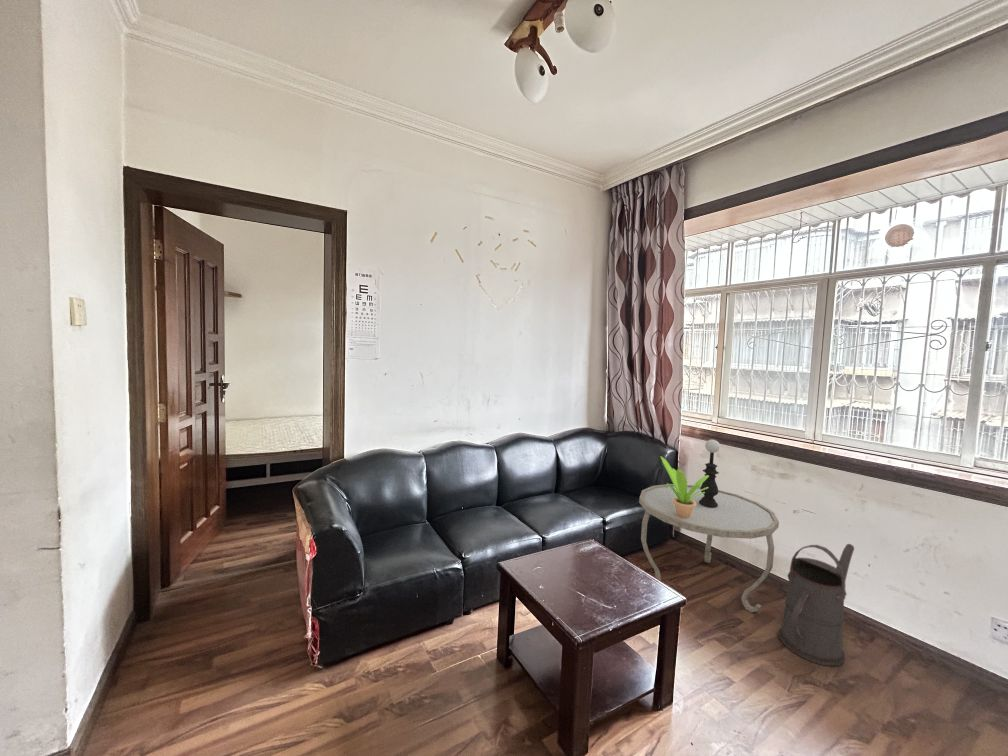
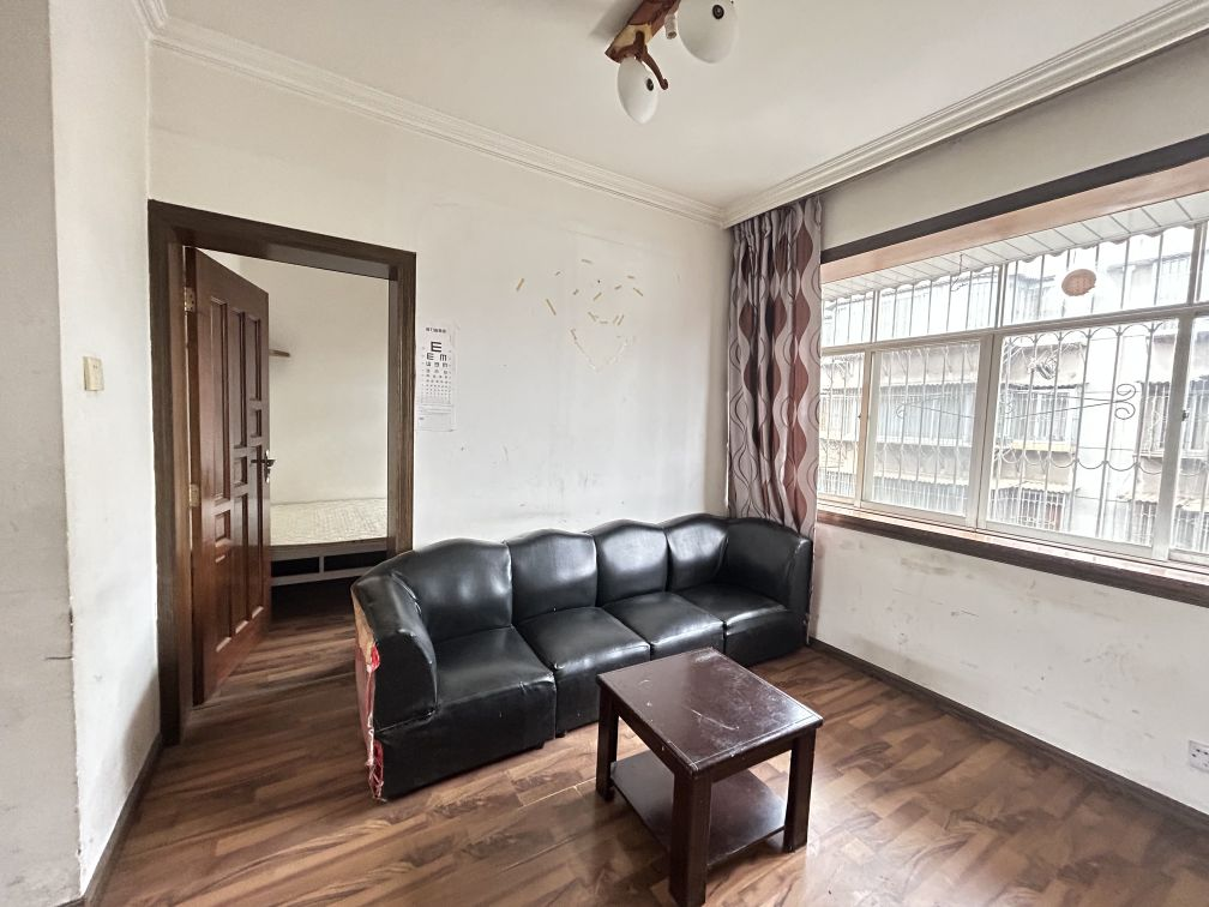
- watering can (823, 590)
- table lamp (710, 470)
- potted plant (685, 487)
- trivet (706, 544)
